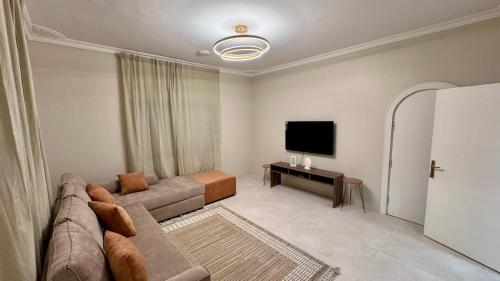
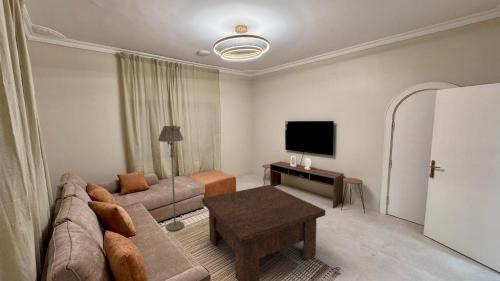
+ coffee table (259, 225)
+ floor lamp (172, 177)
